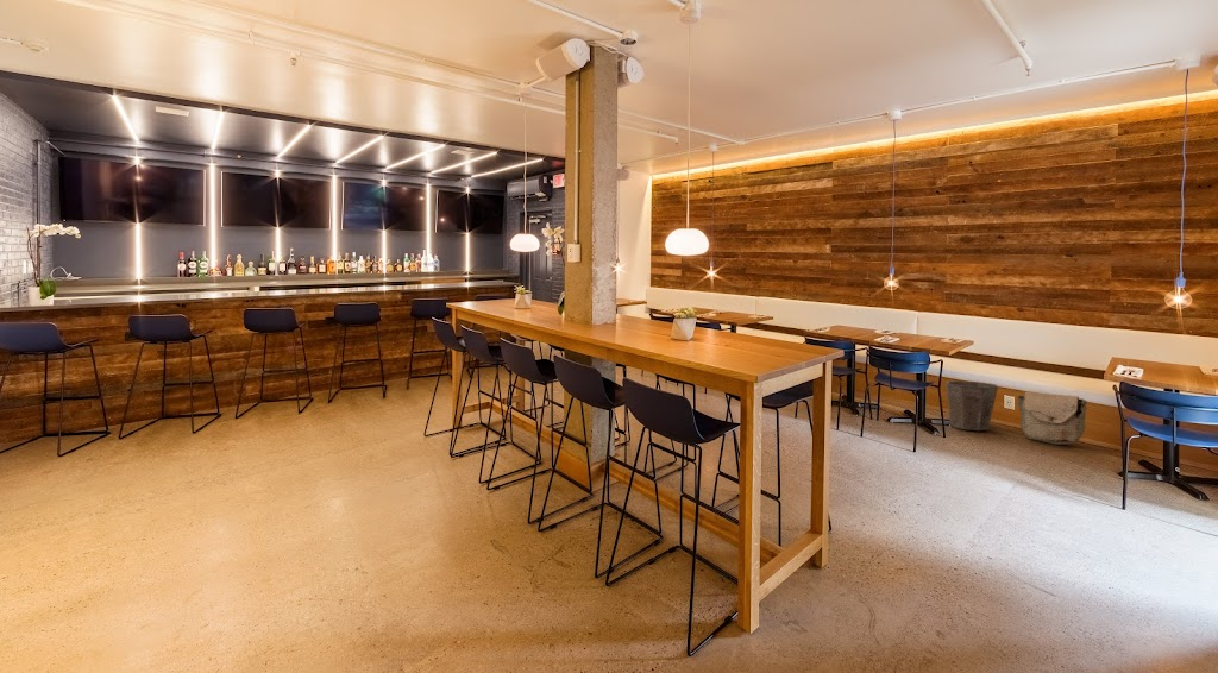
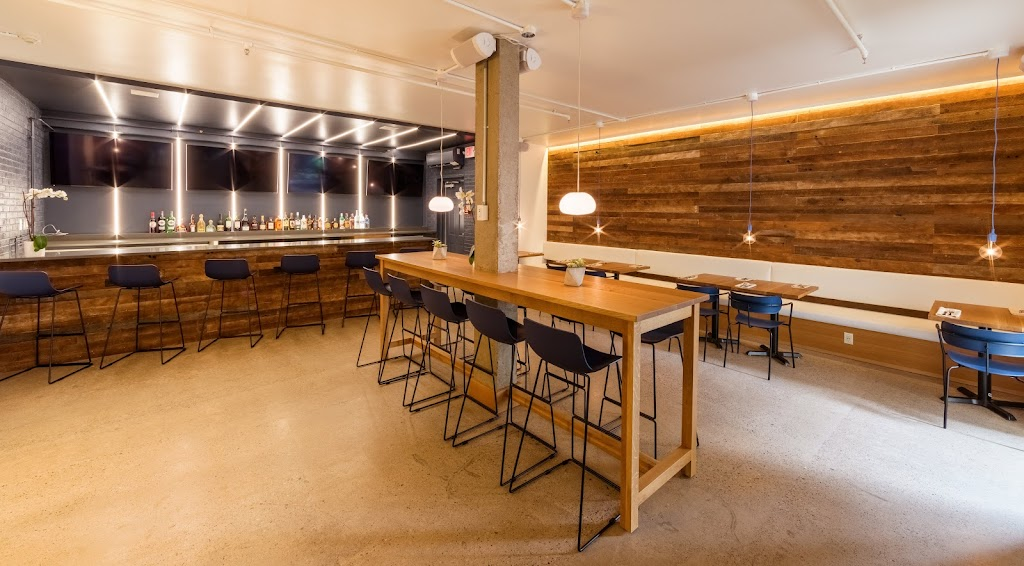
- bag (1049, 419)
- waste bin (969, 404)
